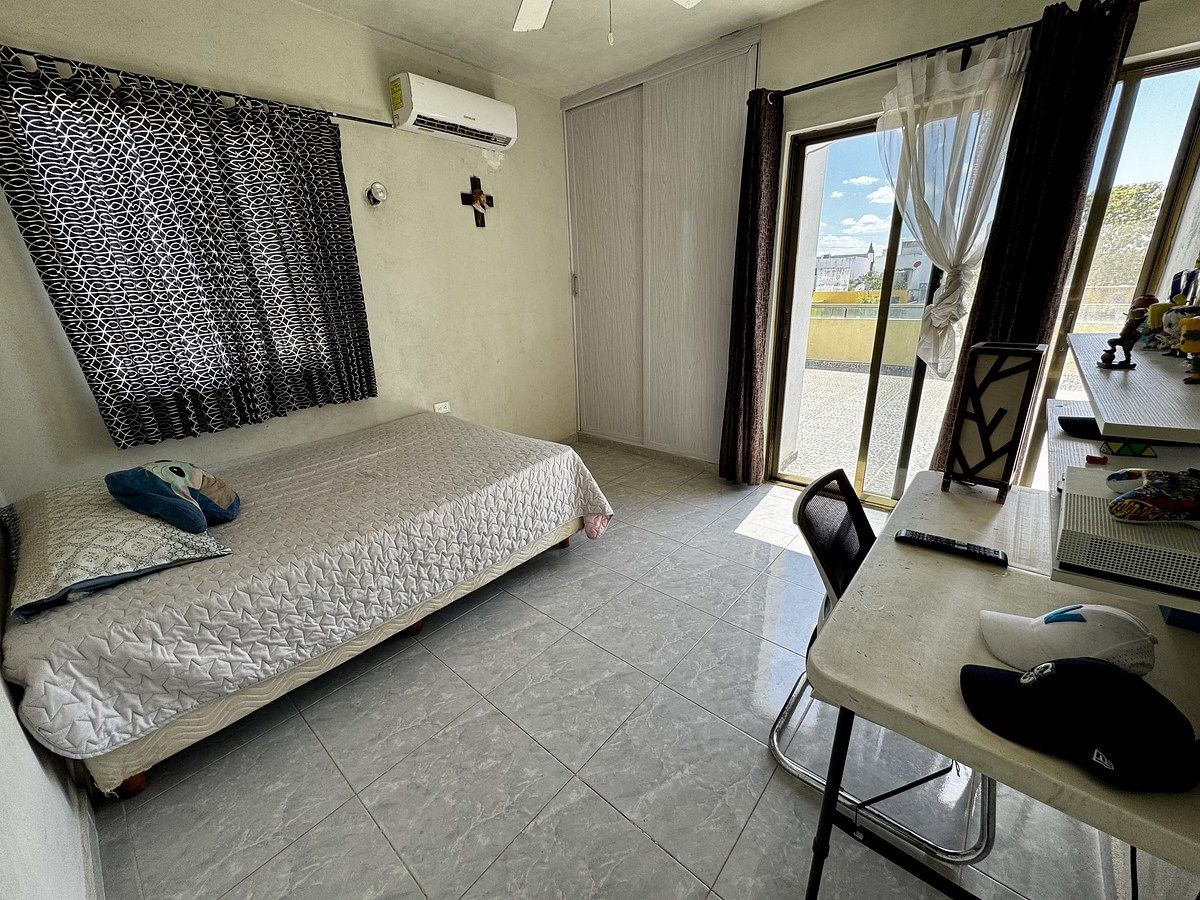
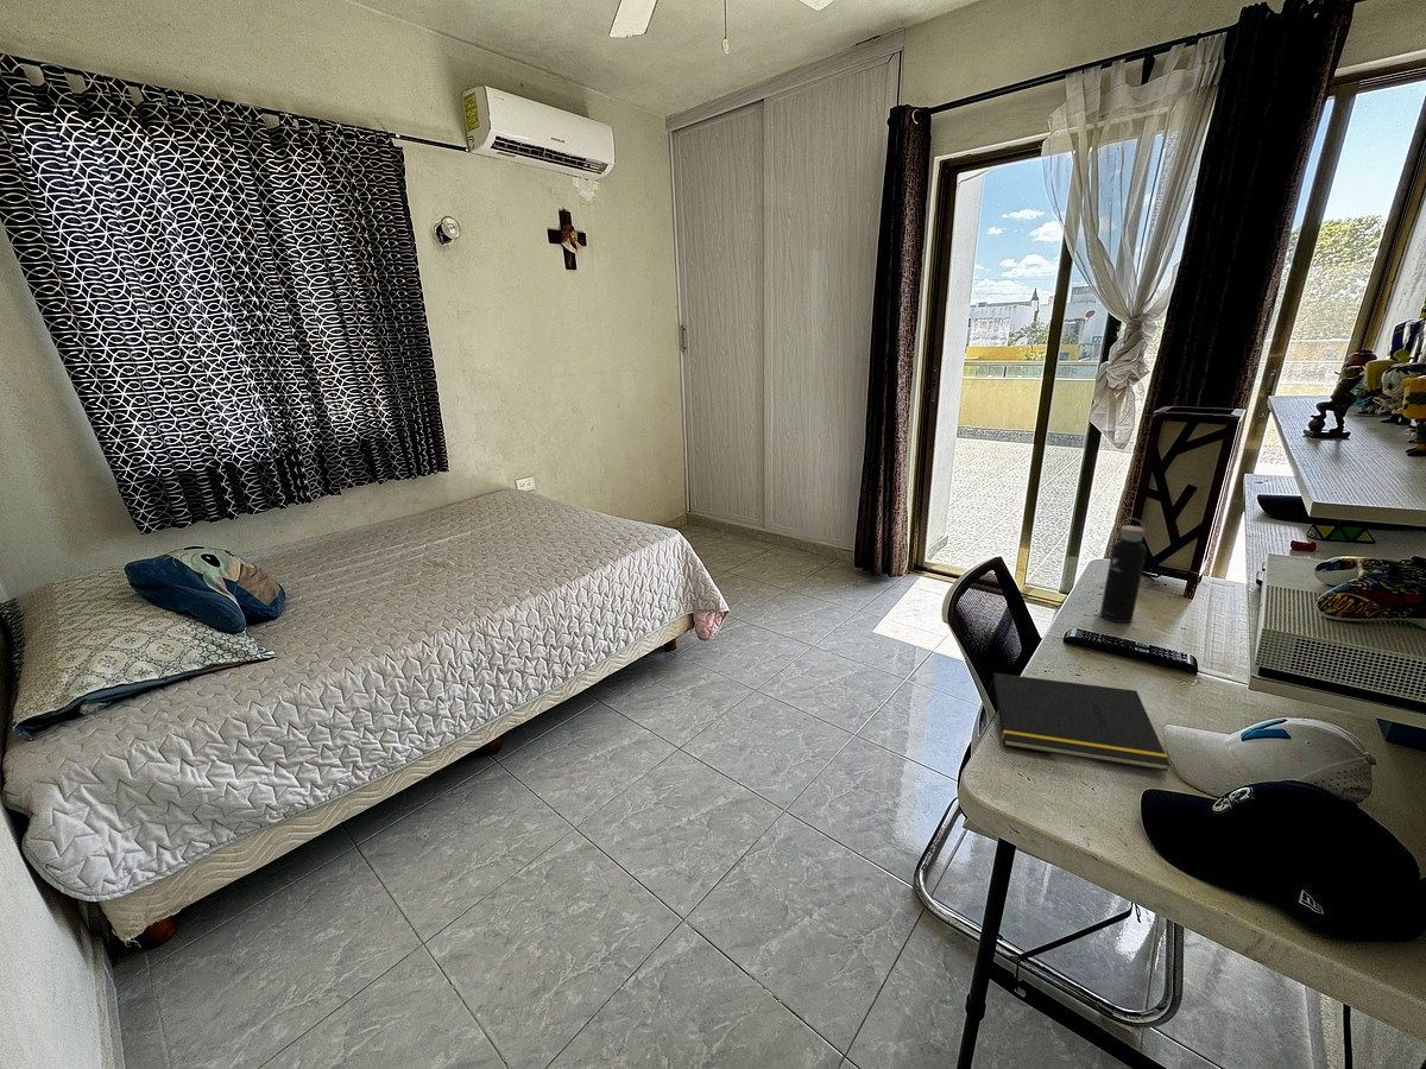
+ notepad (1072, 716)
+ water bottle (1125, 569)
